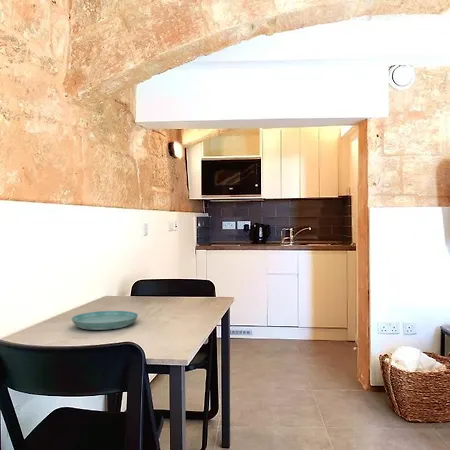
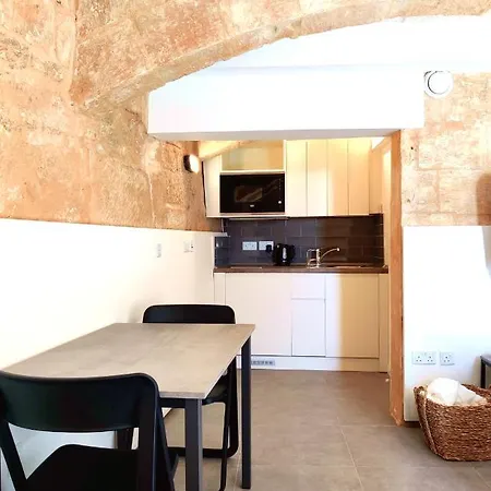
- saucer (105, 320)
